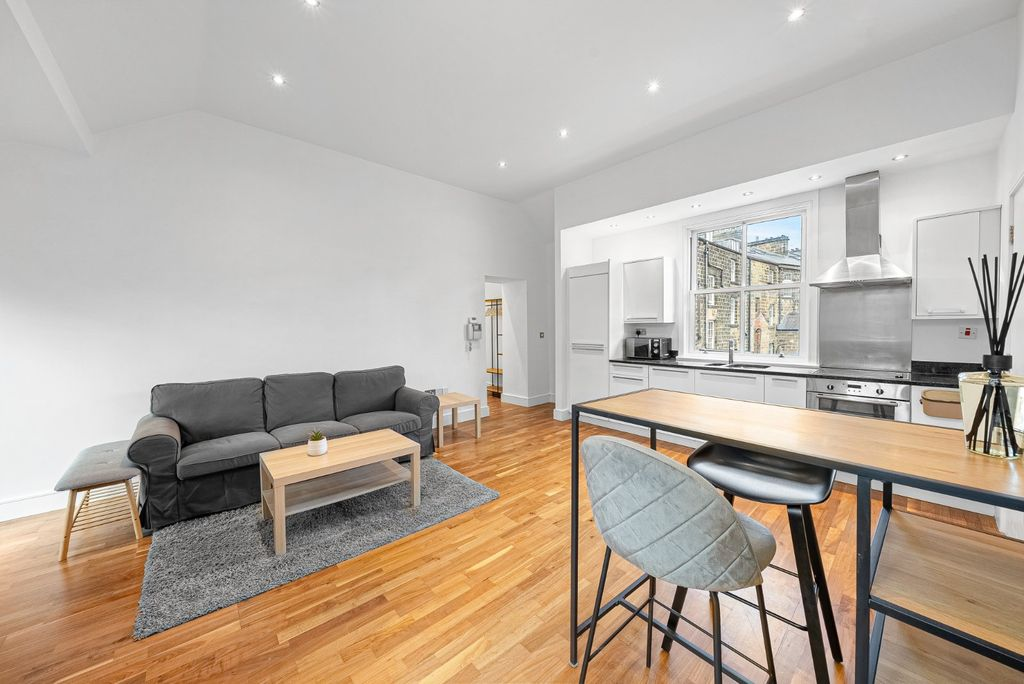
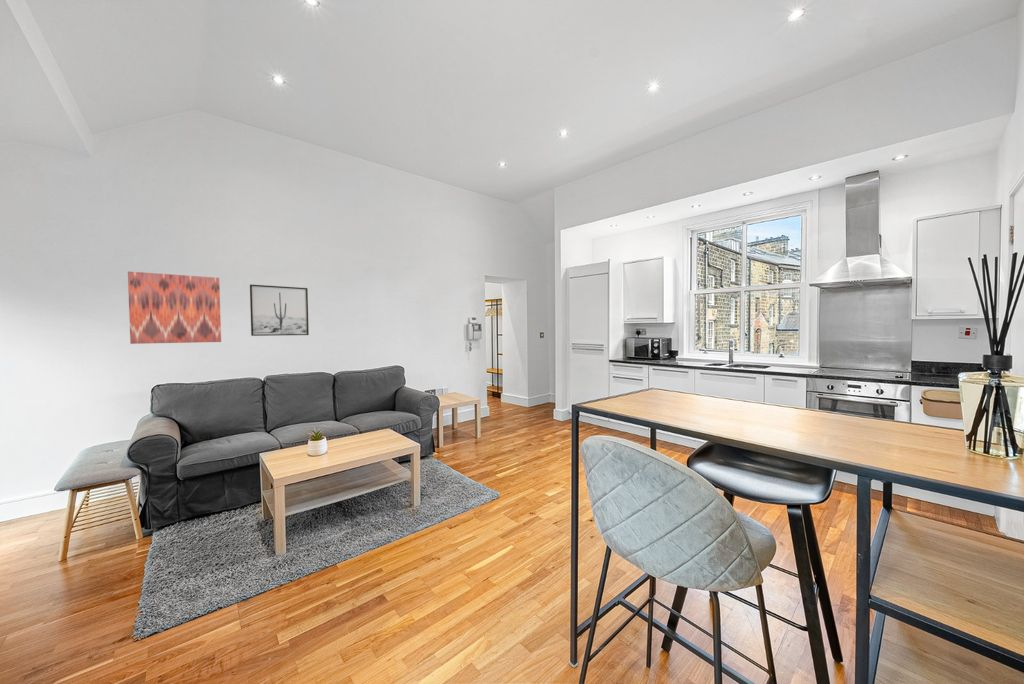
+ wall art (177, 309)
+ wall art (280, 311)
